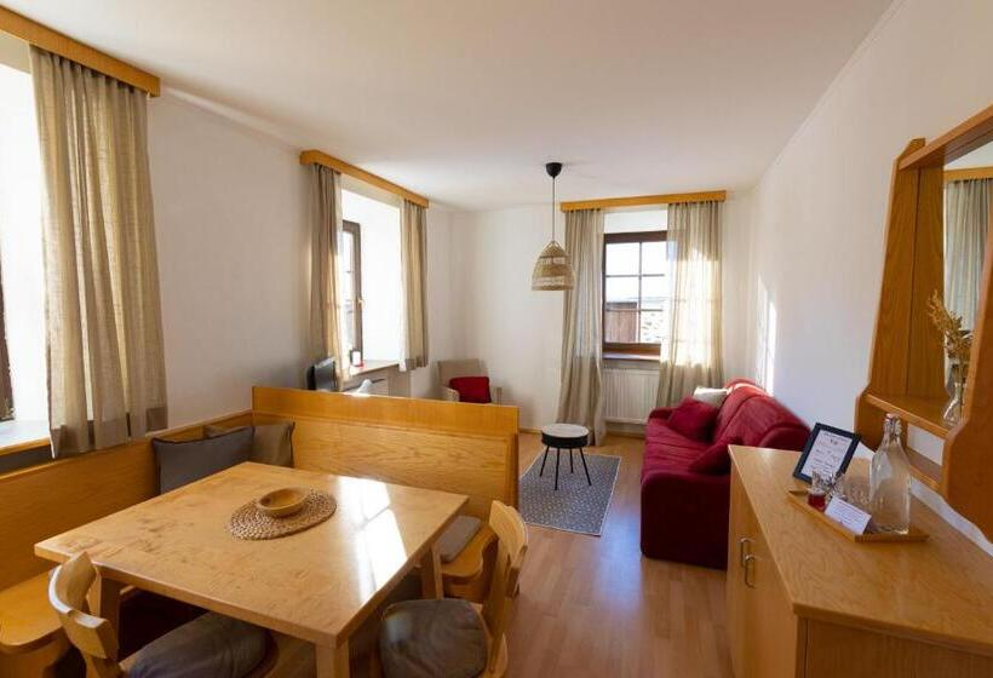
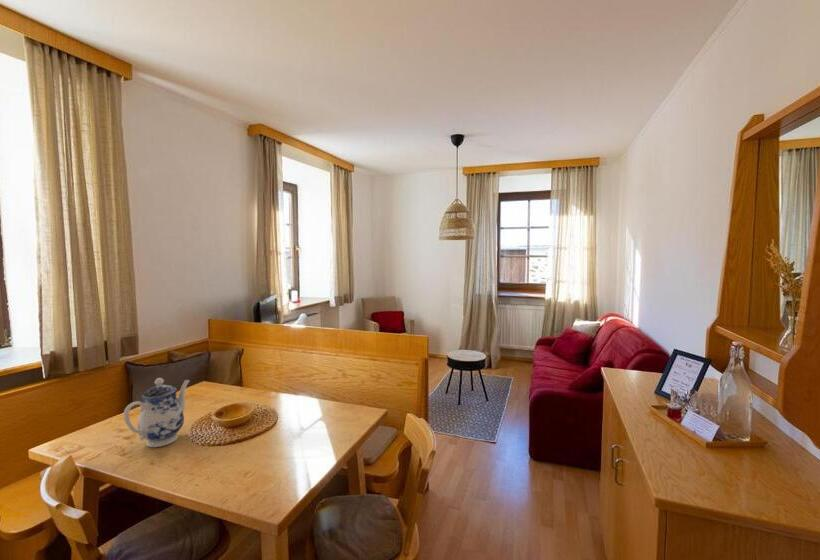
+ teapot (160, 409)
